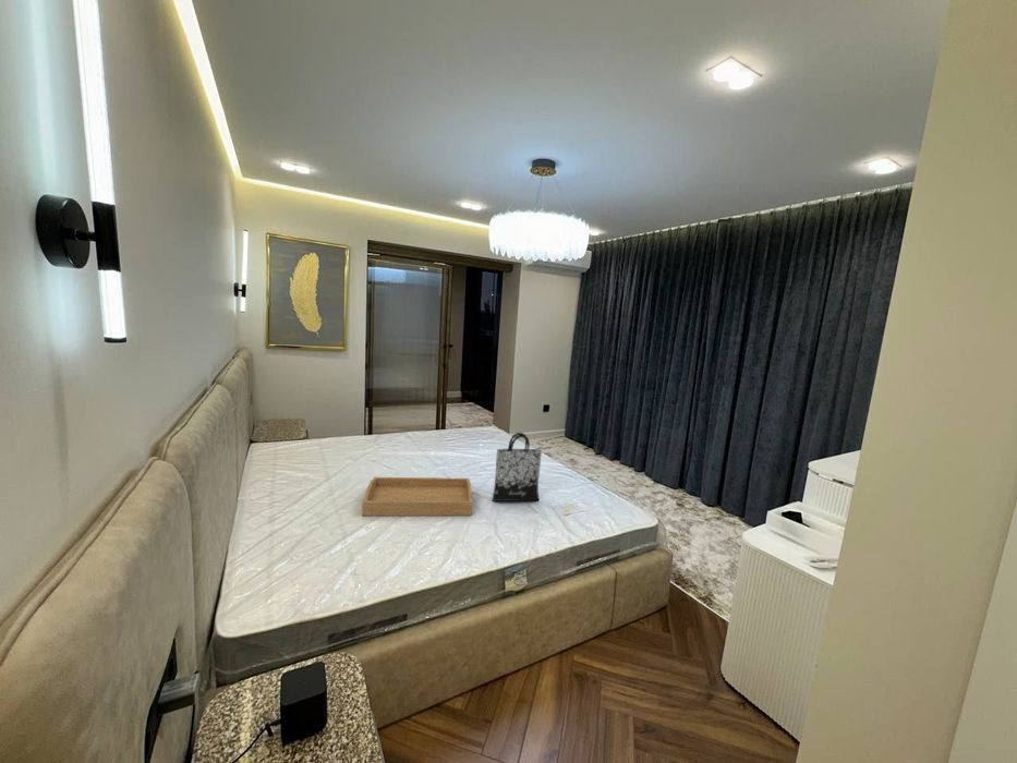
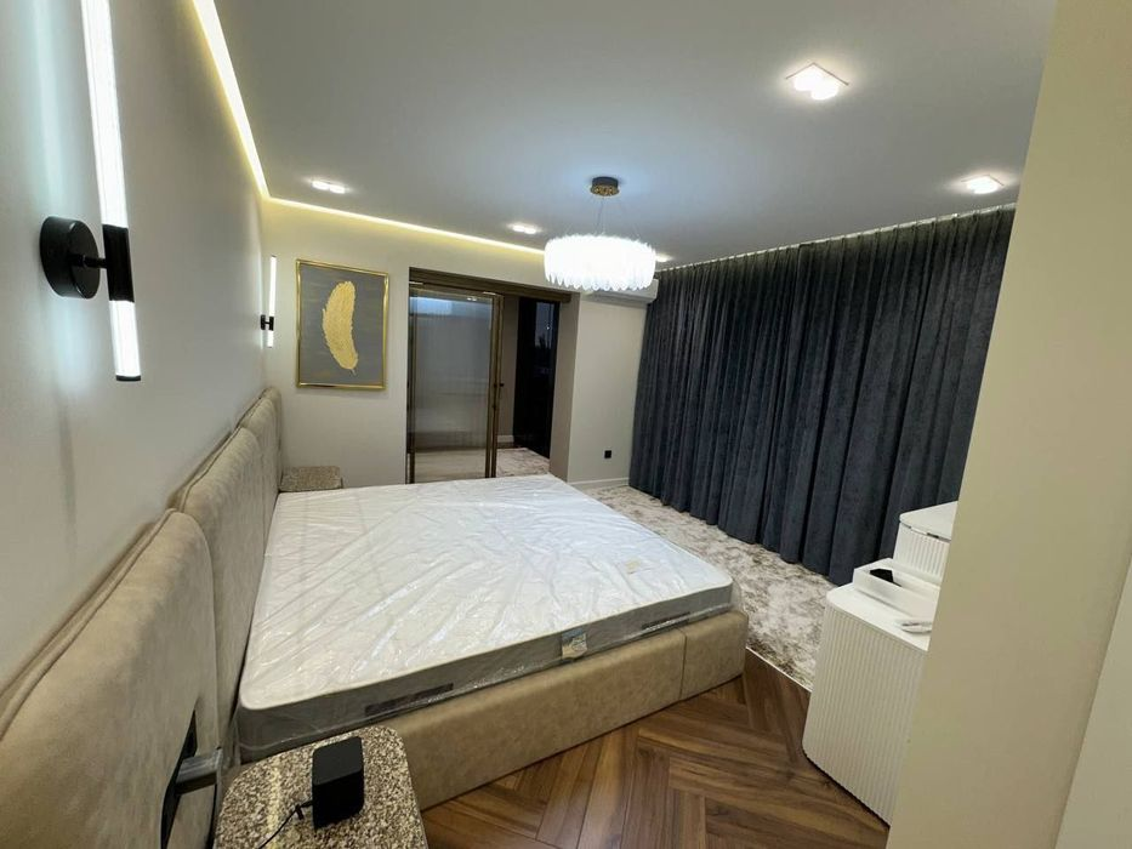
- serving tray (420, 493)
- tote bag (518, 468)
